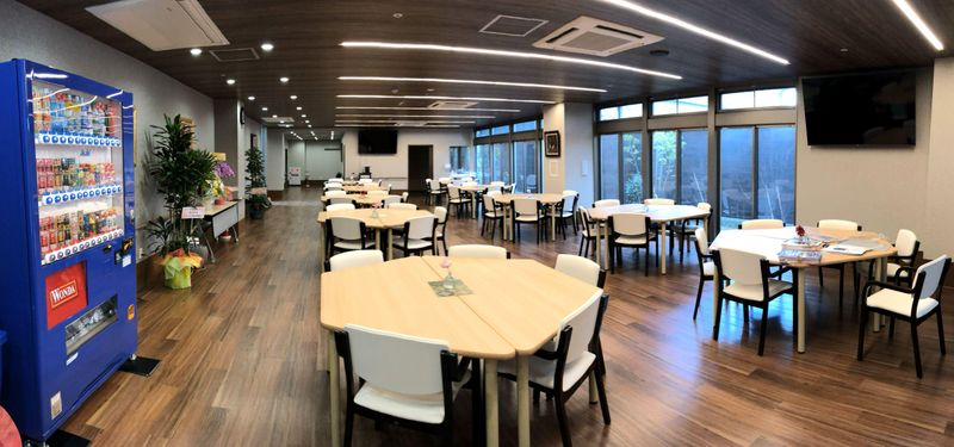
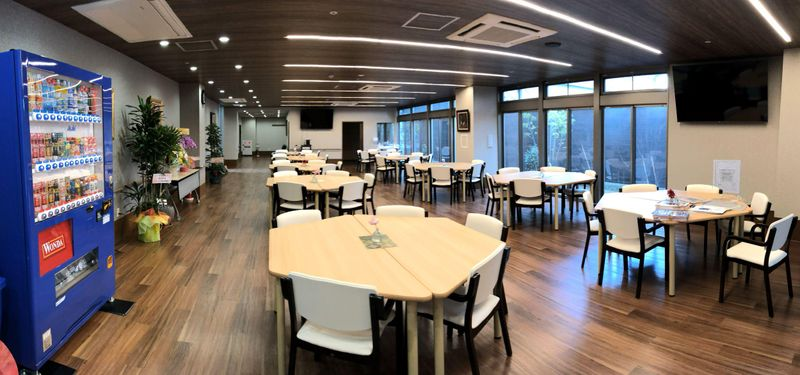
+ wall art (726, 176)
